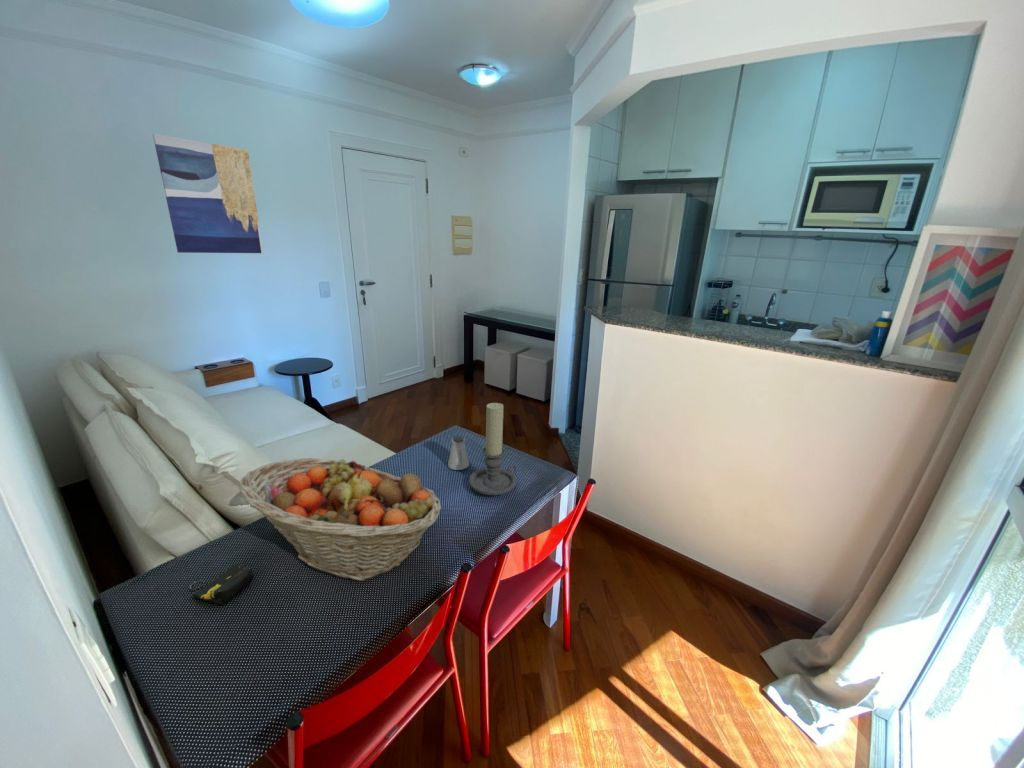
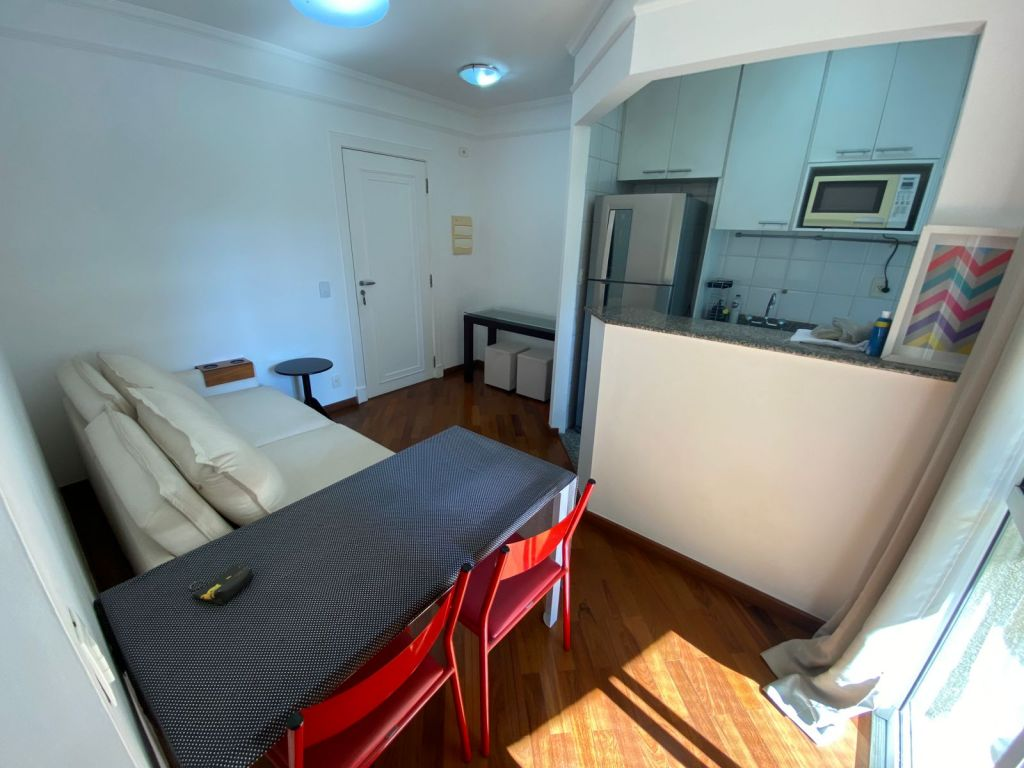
- candle holder (497, 444)
- saltshaker (458, 451)
- fruit basket (346, 504)
- wall art (213, 199)
